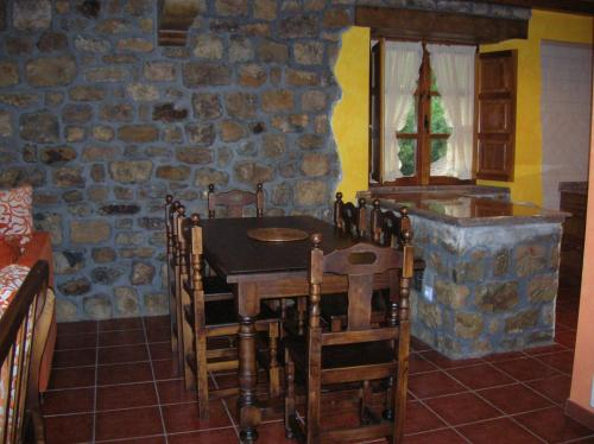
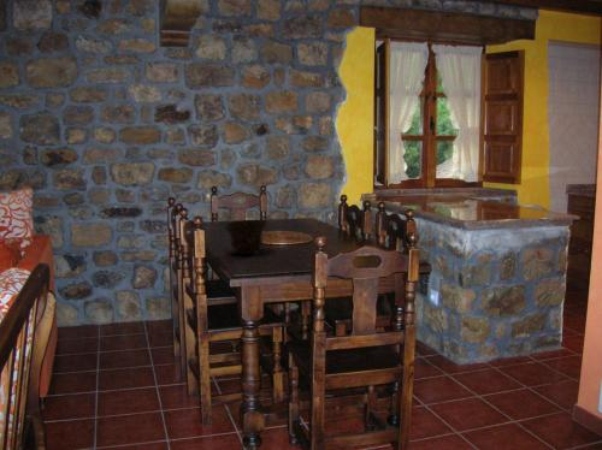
+ bowl (246, 237)
